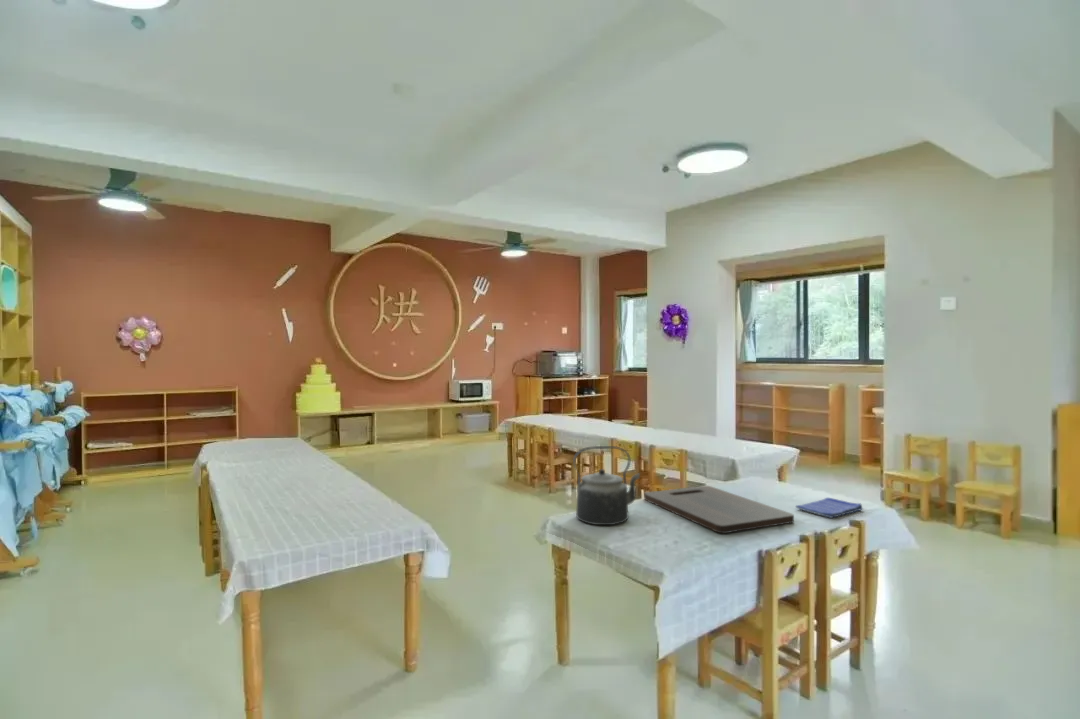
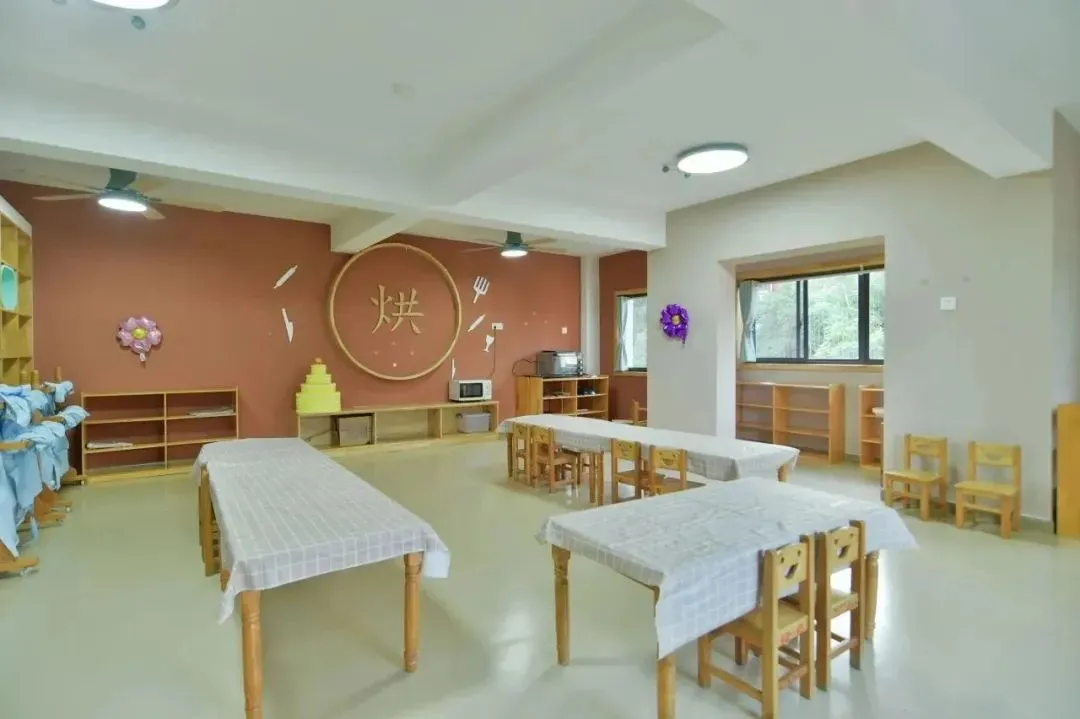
- kettle (607, 482)
- dish towel (829, 506)
- cutting board (713, 506)
